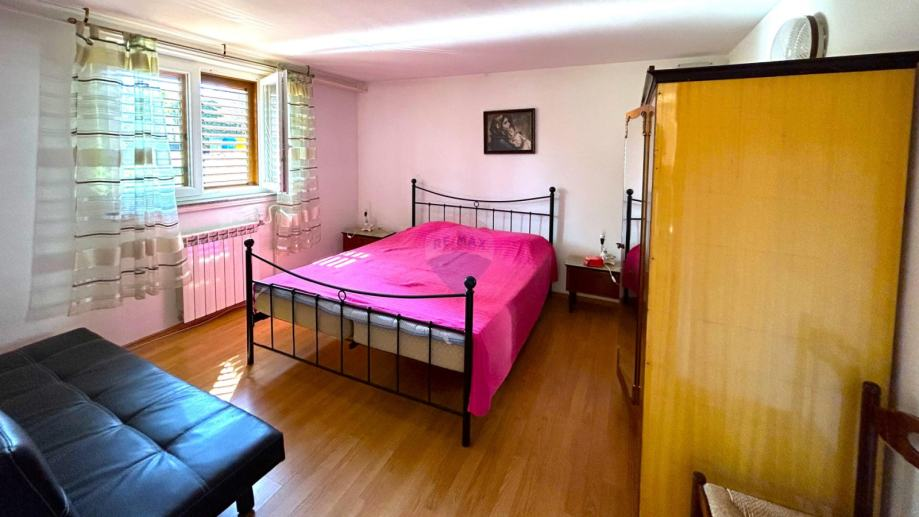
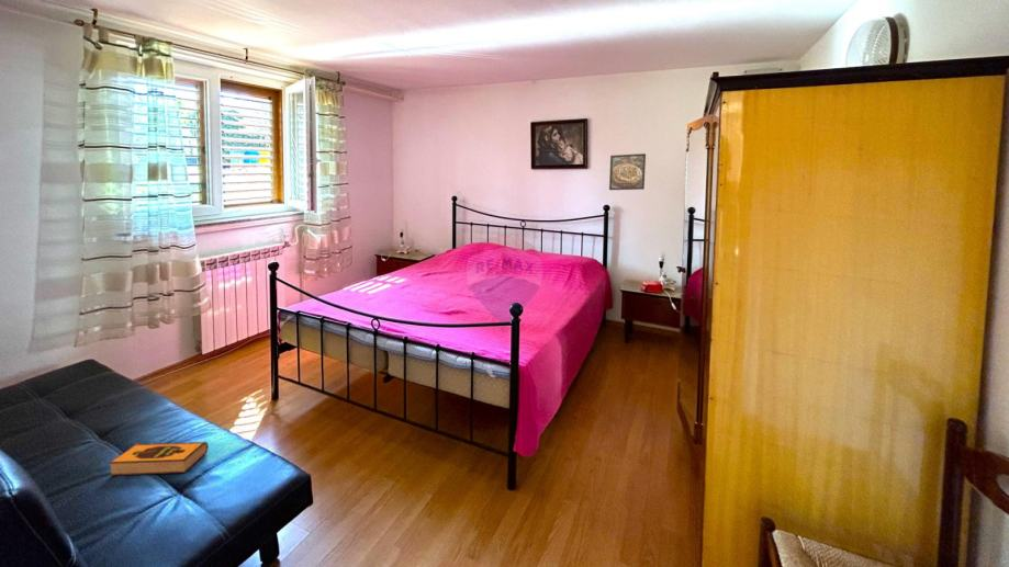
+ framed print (627, 172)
+ hardback book (161, 456)
